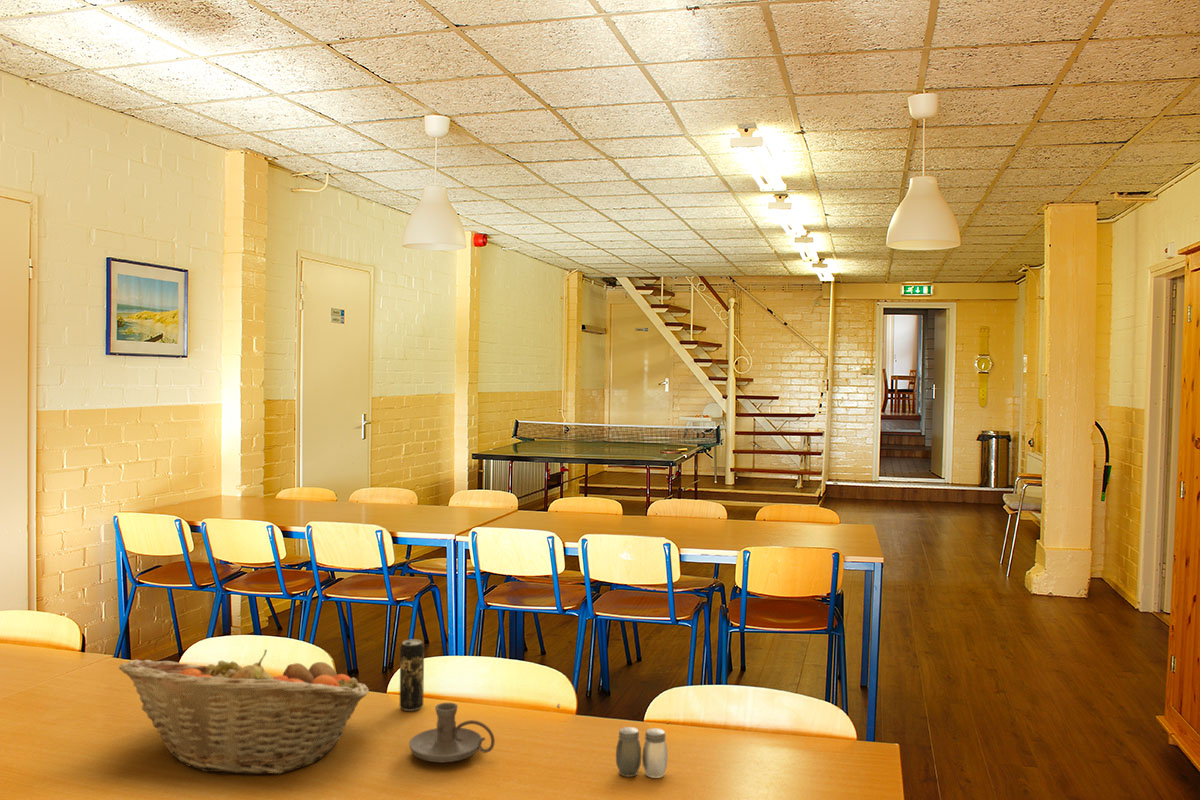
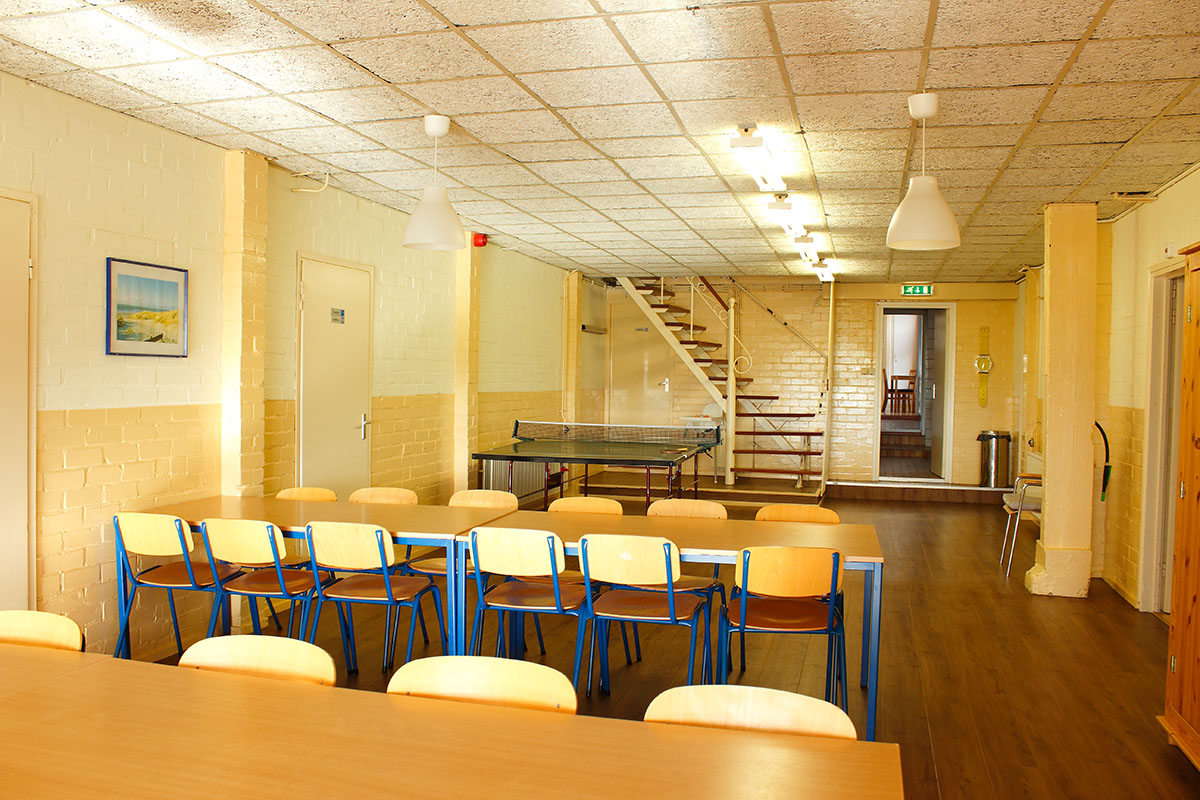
- candle holder (453, 731)
- fruit basket (246, 697)
- beverage can (411, 672)
- salt and pepper shaker (640, 751)
